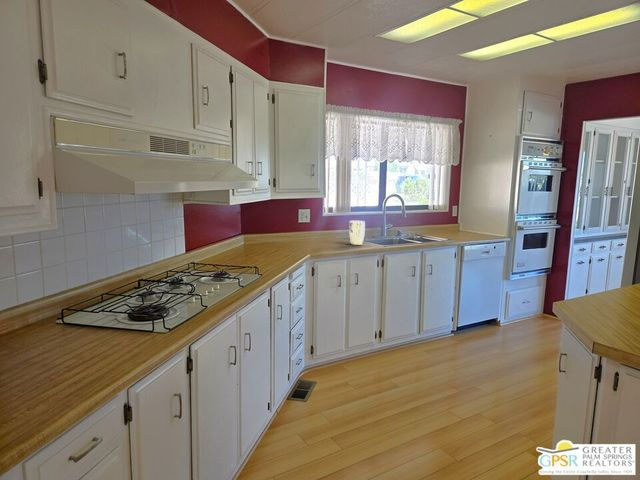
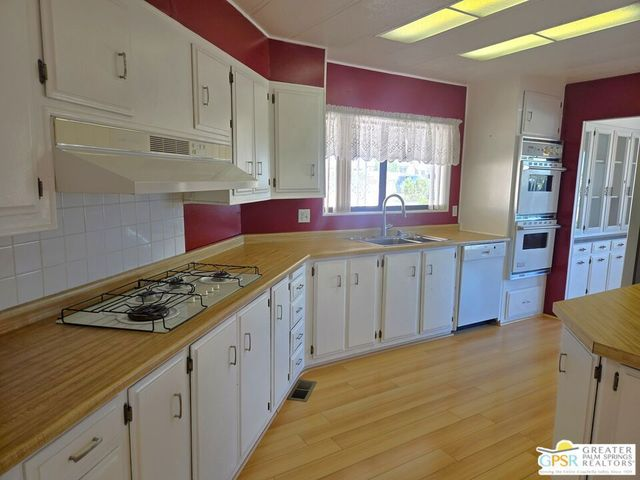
- plant pot (356, 232)
